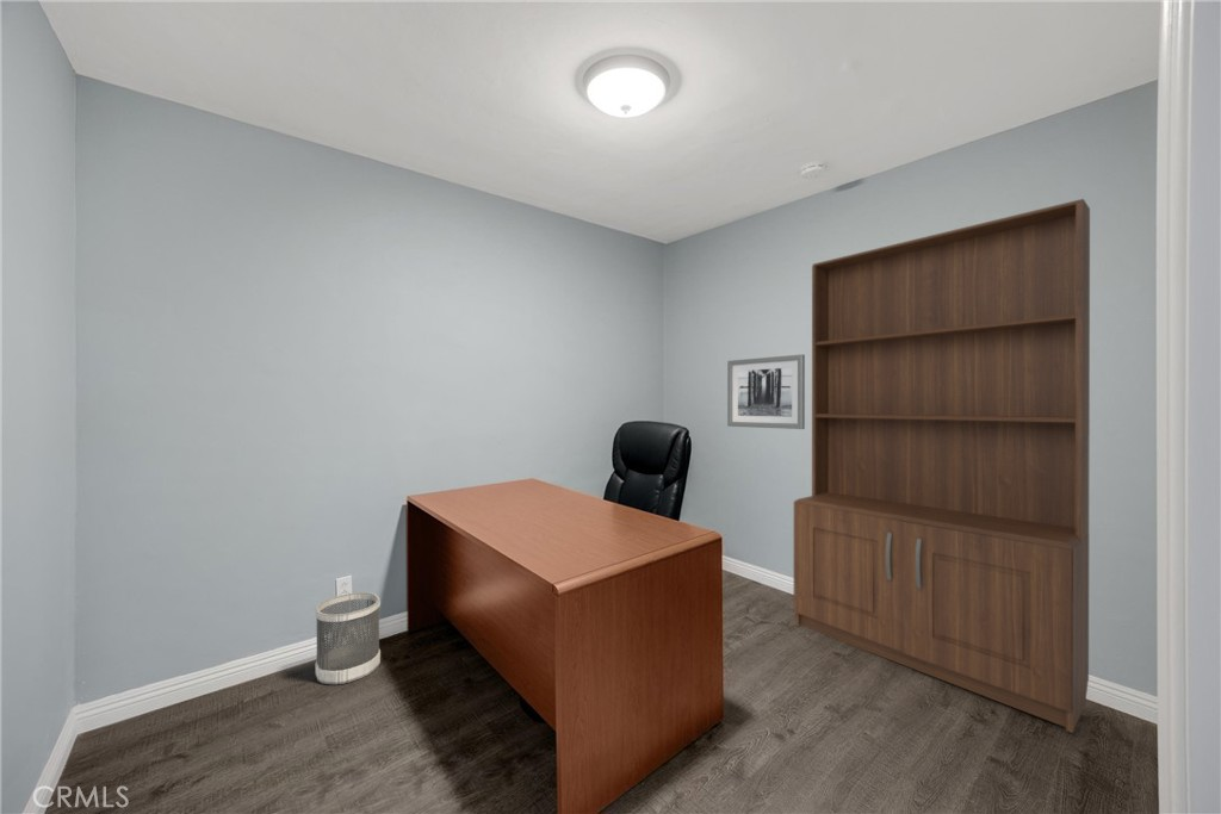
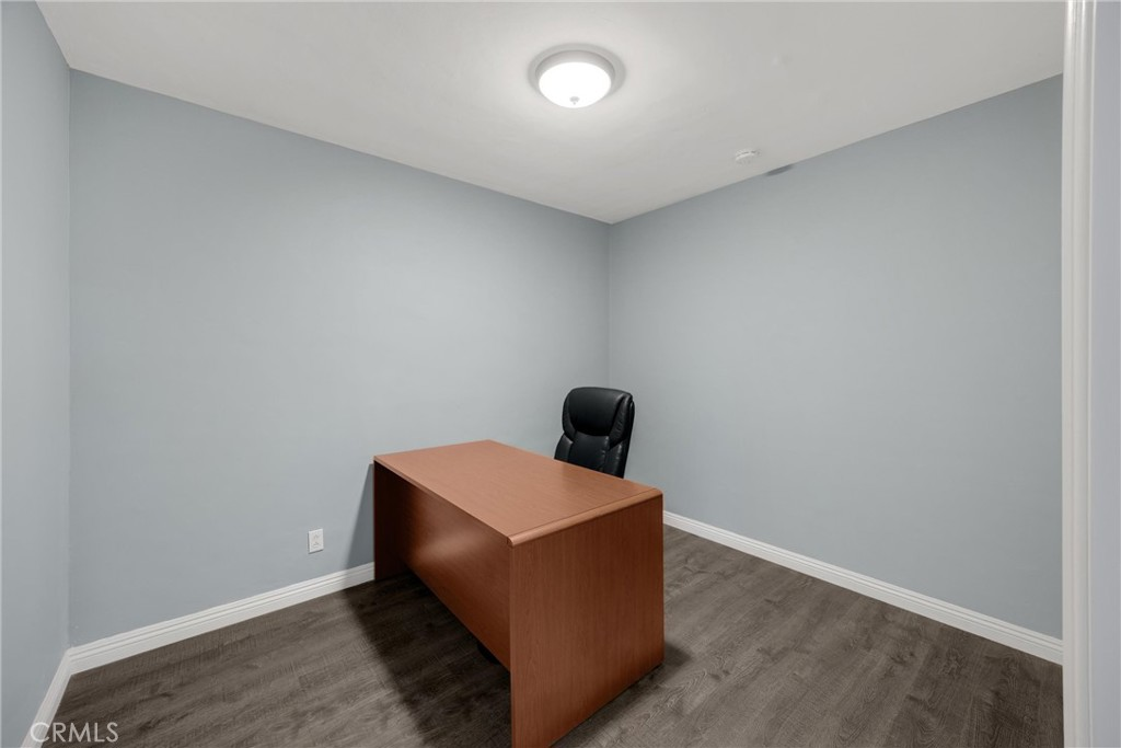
- bookshelf (919, 447)
- wall art (763, 392)
- wastebasket (348, 635)
